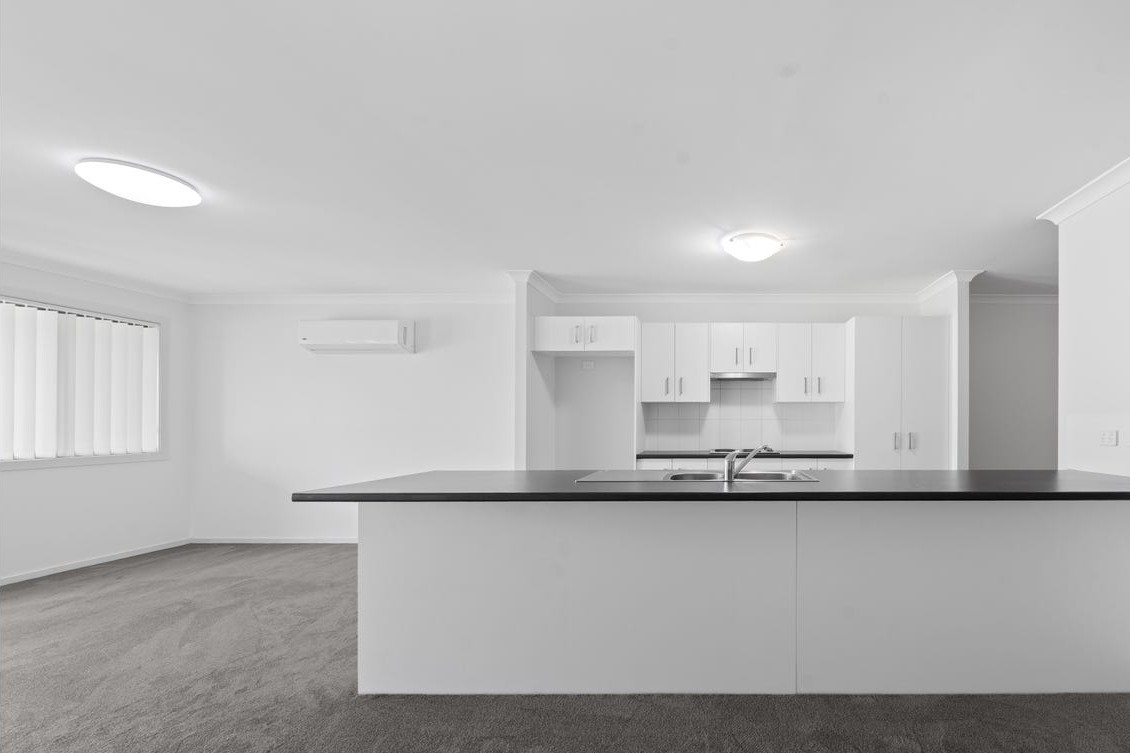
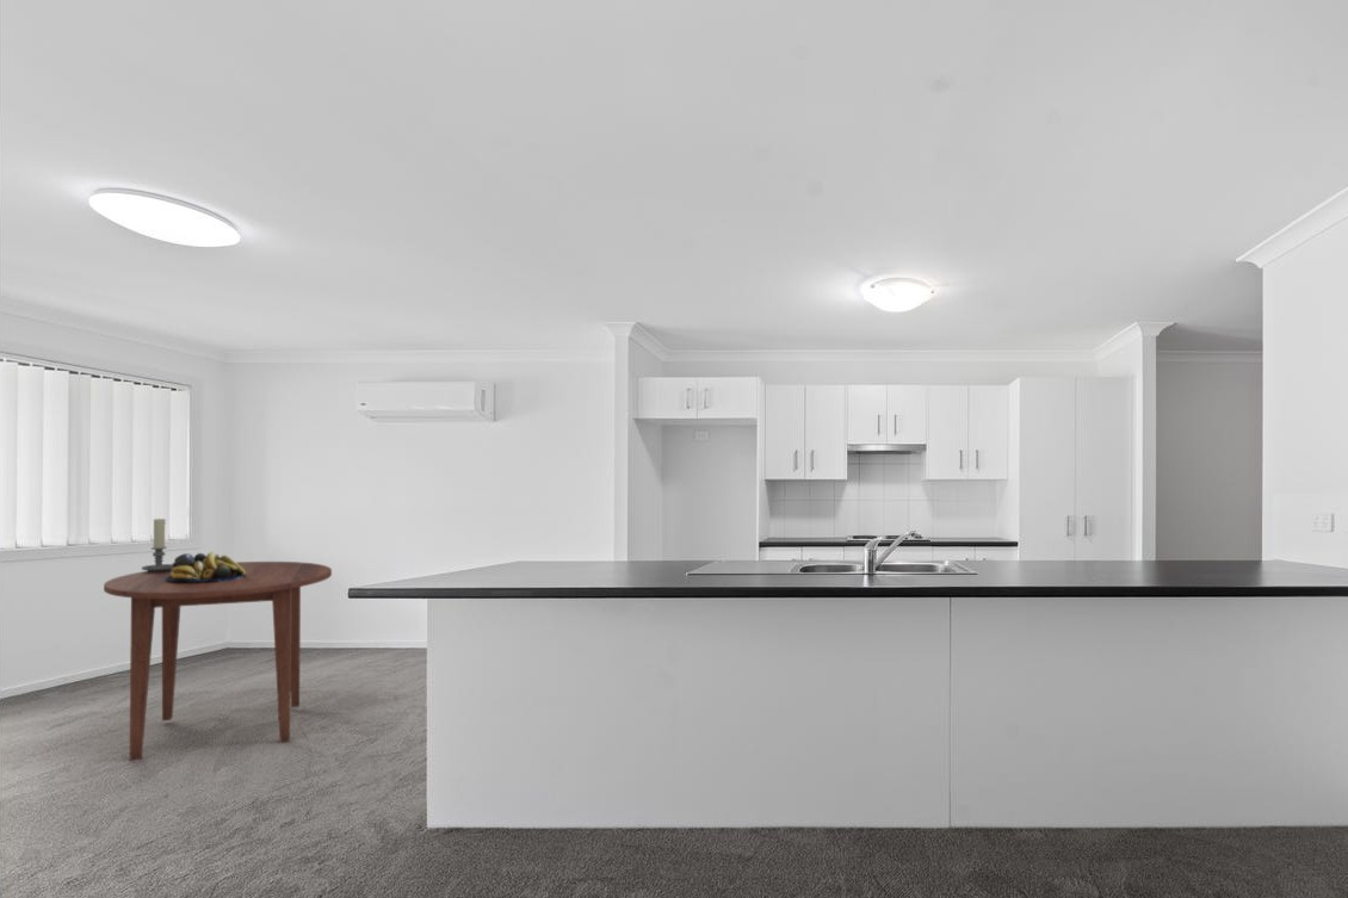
+ dining table (177, 652)
+ candle holder (162, 544)
+ fruit bowl (206, 564)
